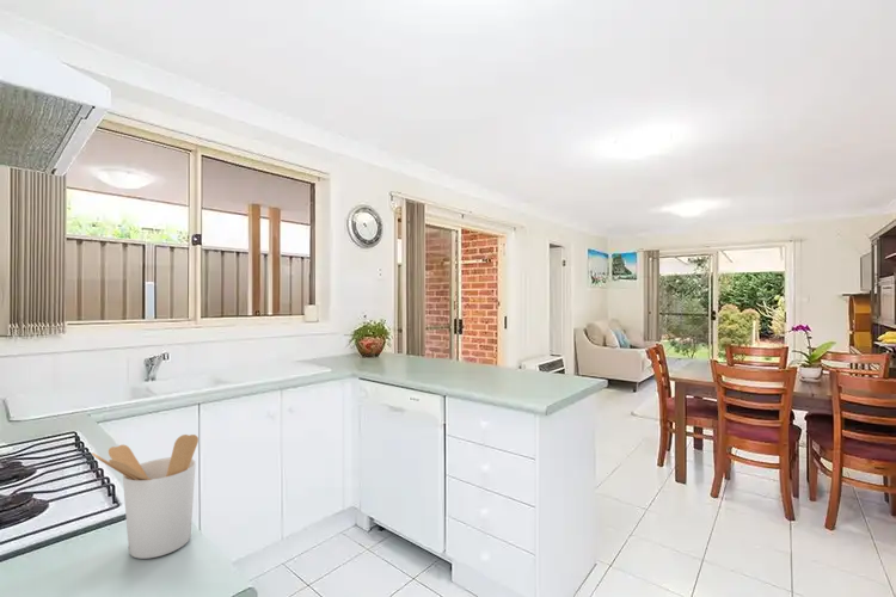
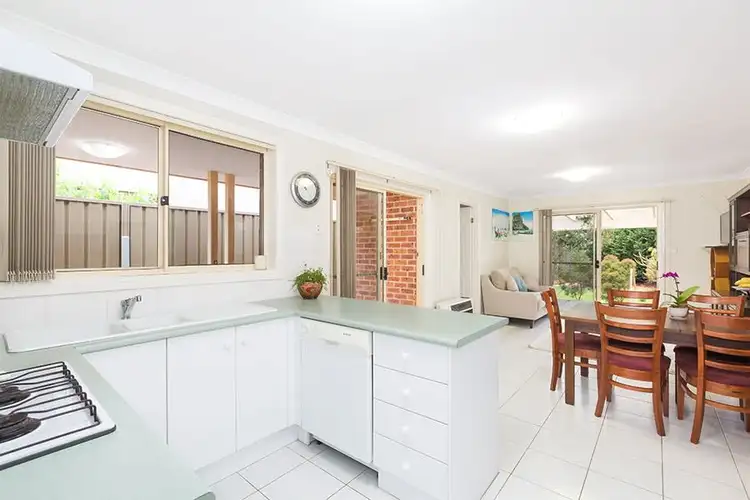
- utensil holder (146, 494)
